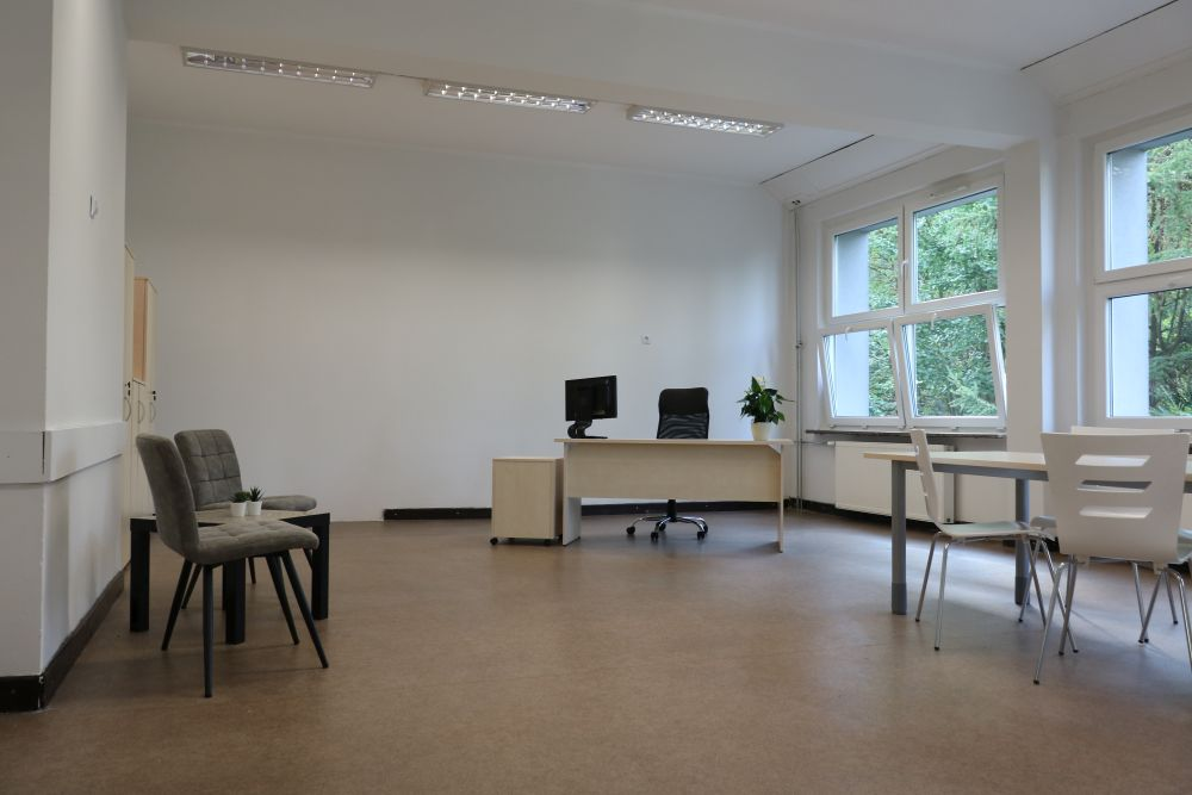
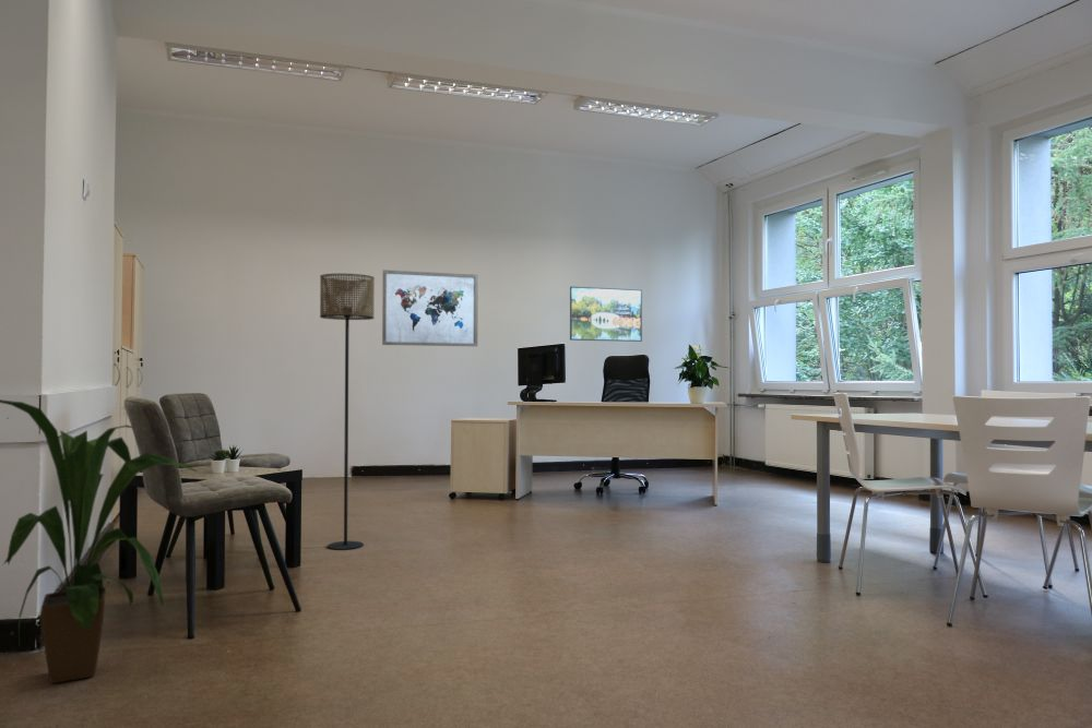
+ wall art (430, 309)
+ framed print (606, 314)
+ floor lamp (346, 410)
+ house plant (104, 535)
